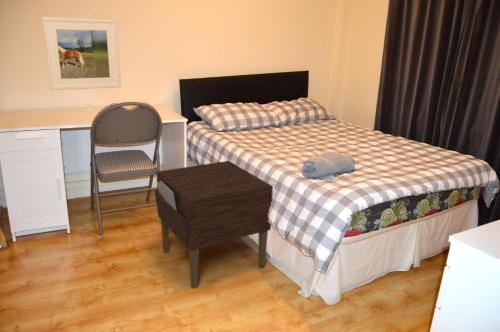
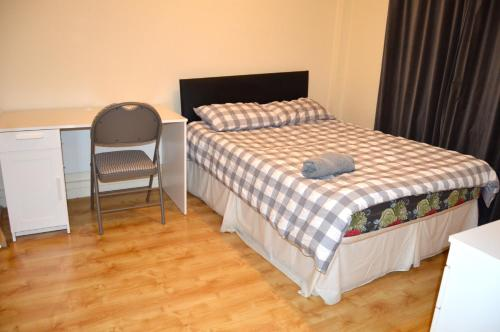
- nightstand (209, 220)
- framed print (83, 54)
